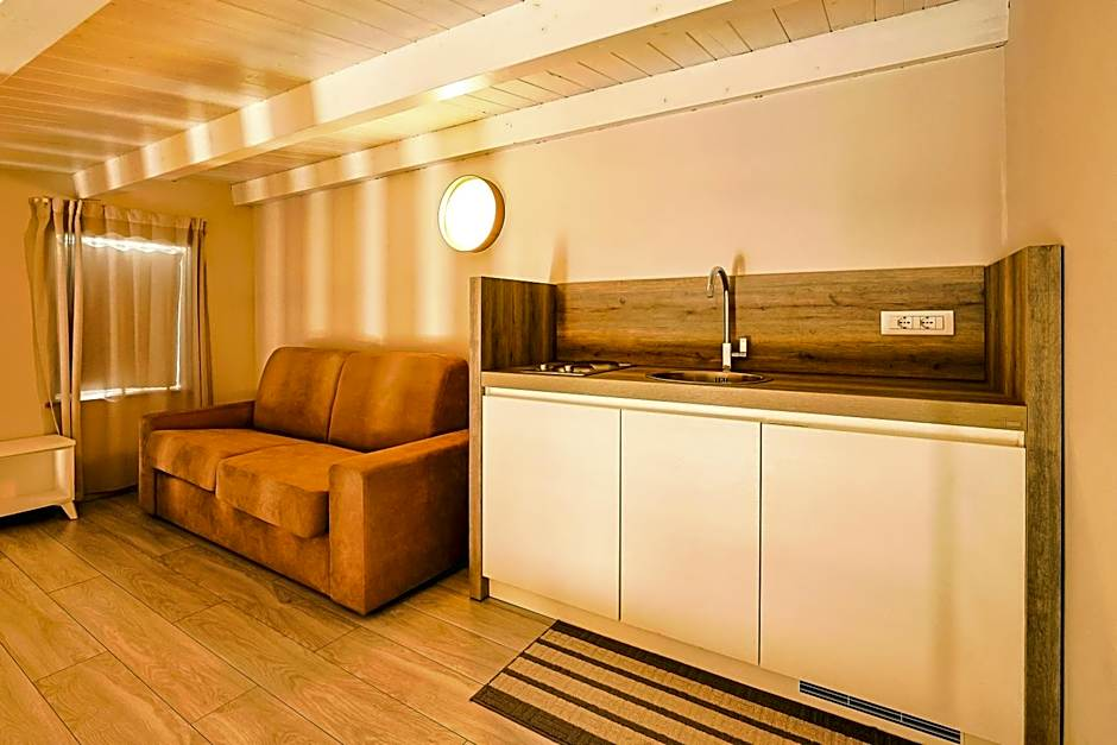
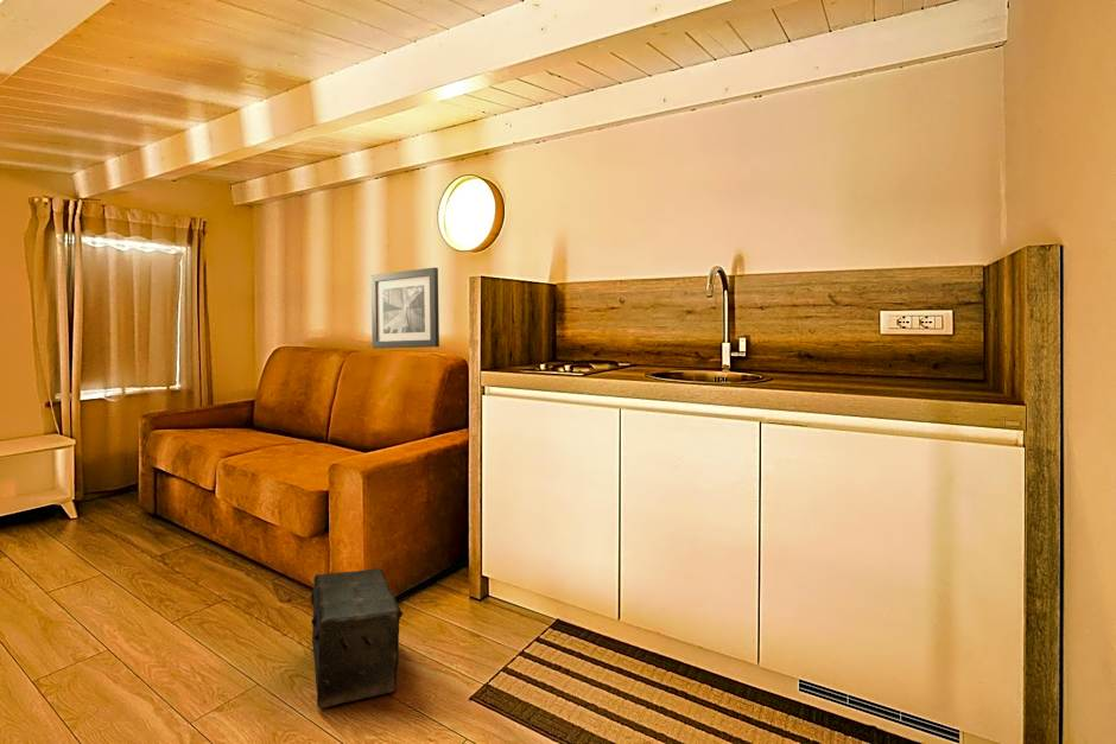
+ wall art (404, 310)
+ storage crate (353, 628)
